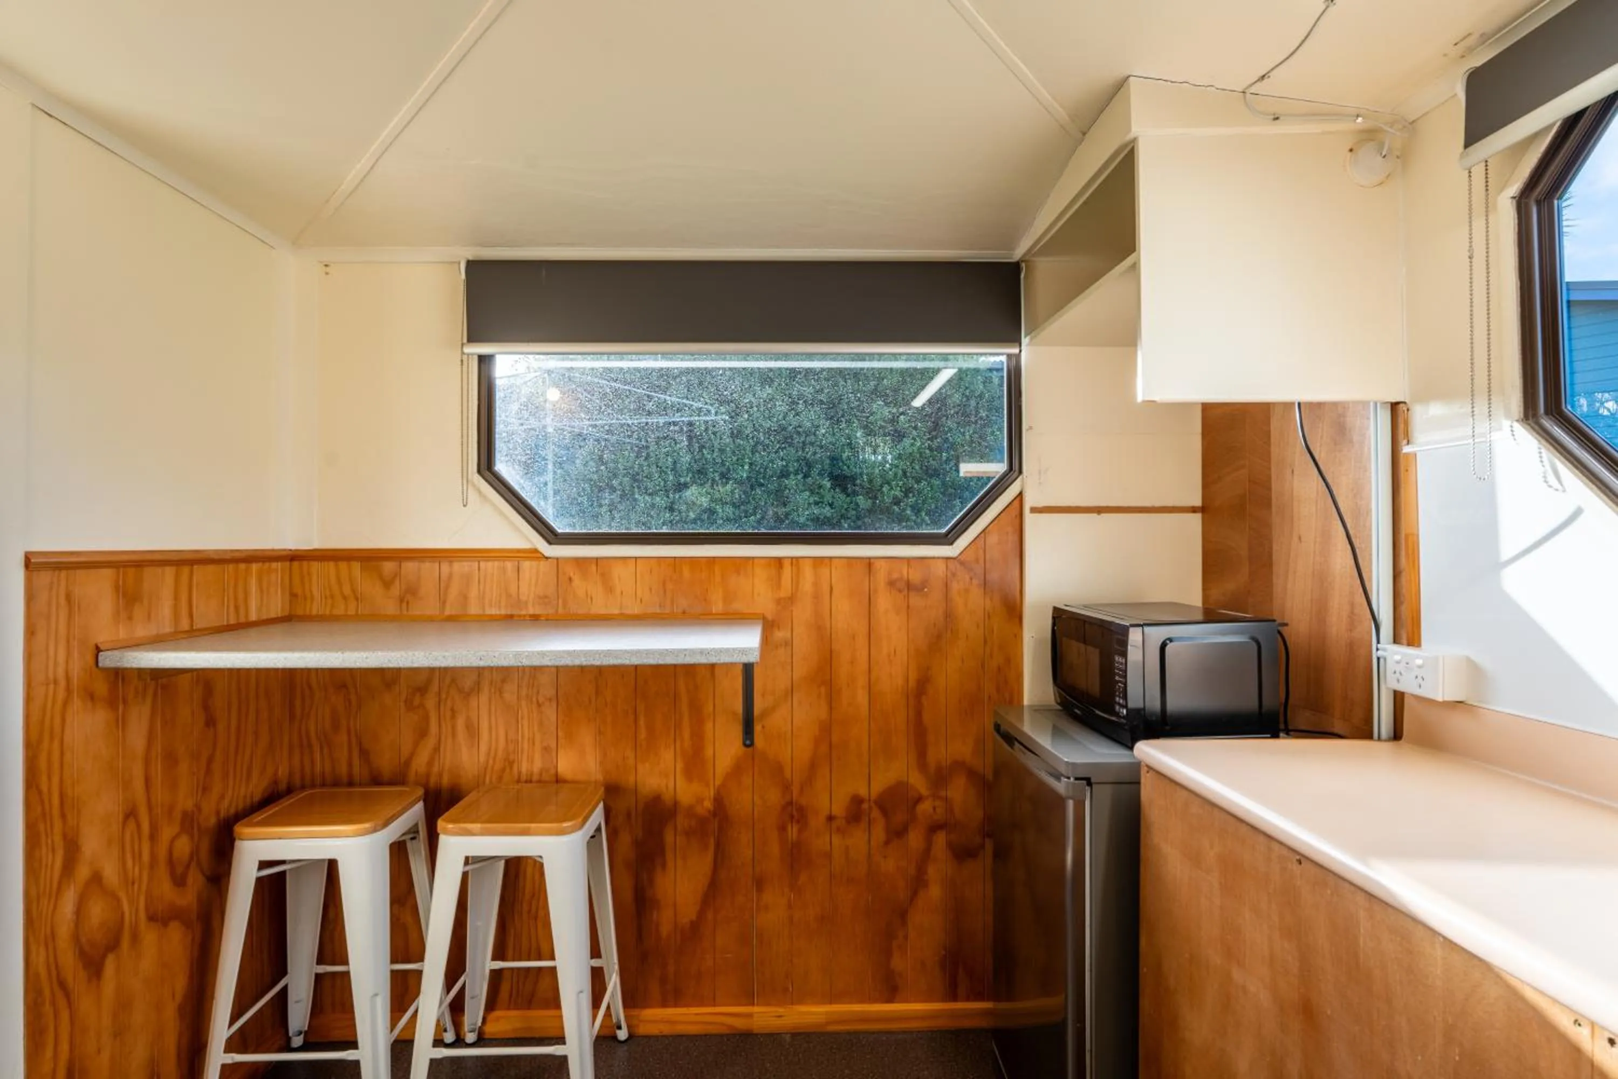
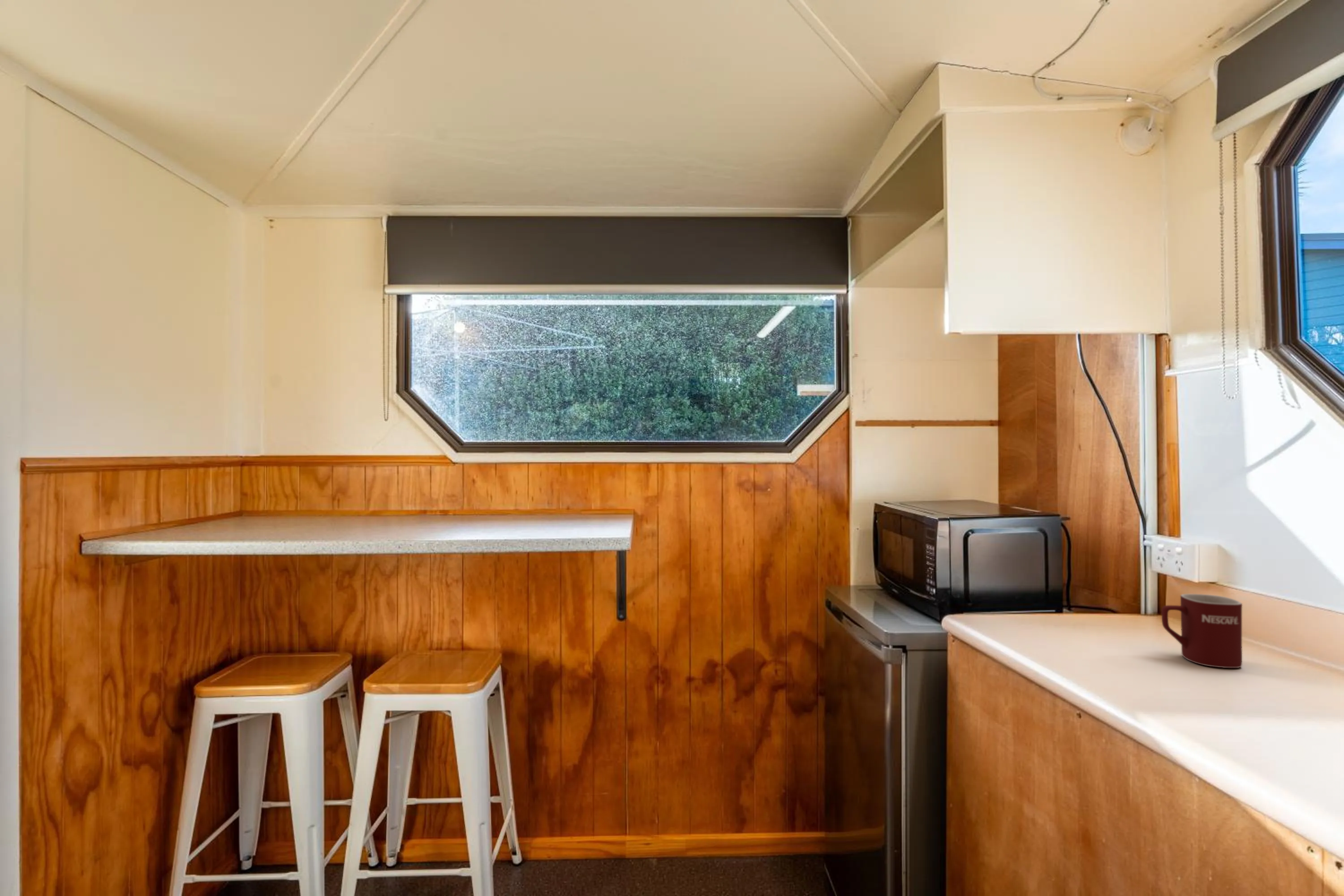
+ mug (1199, 629)
